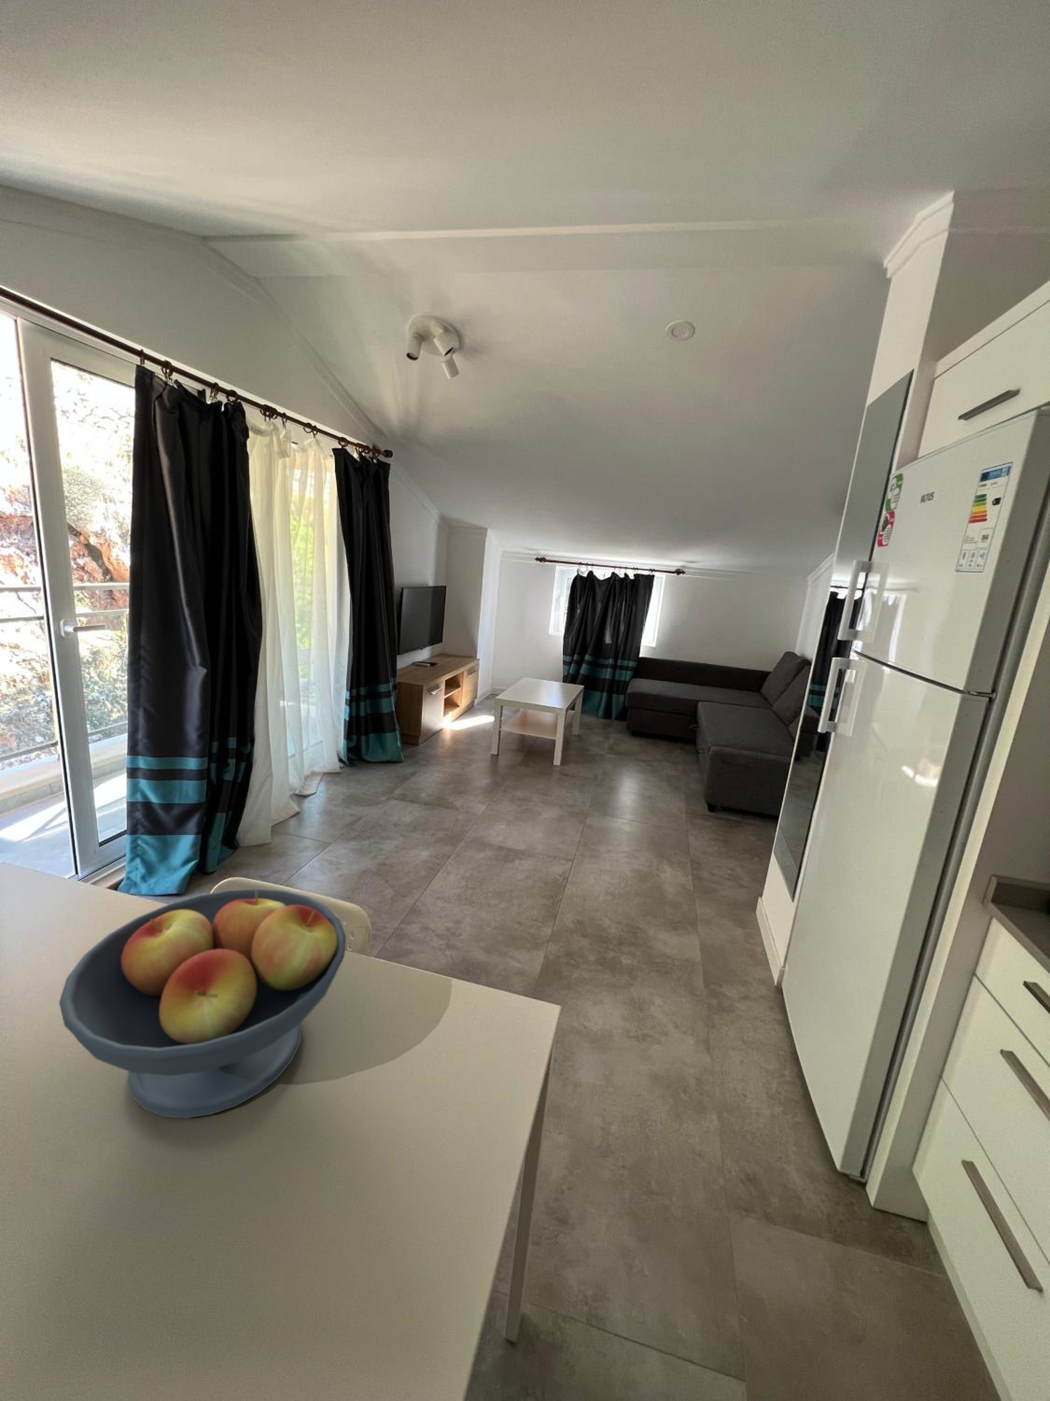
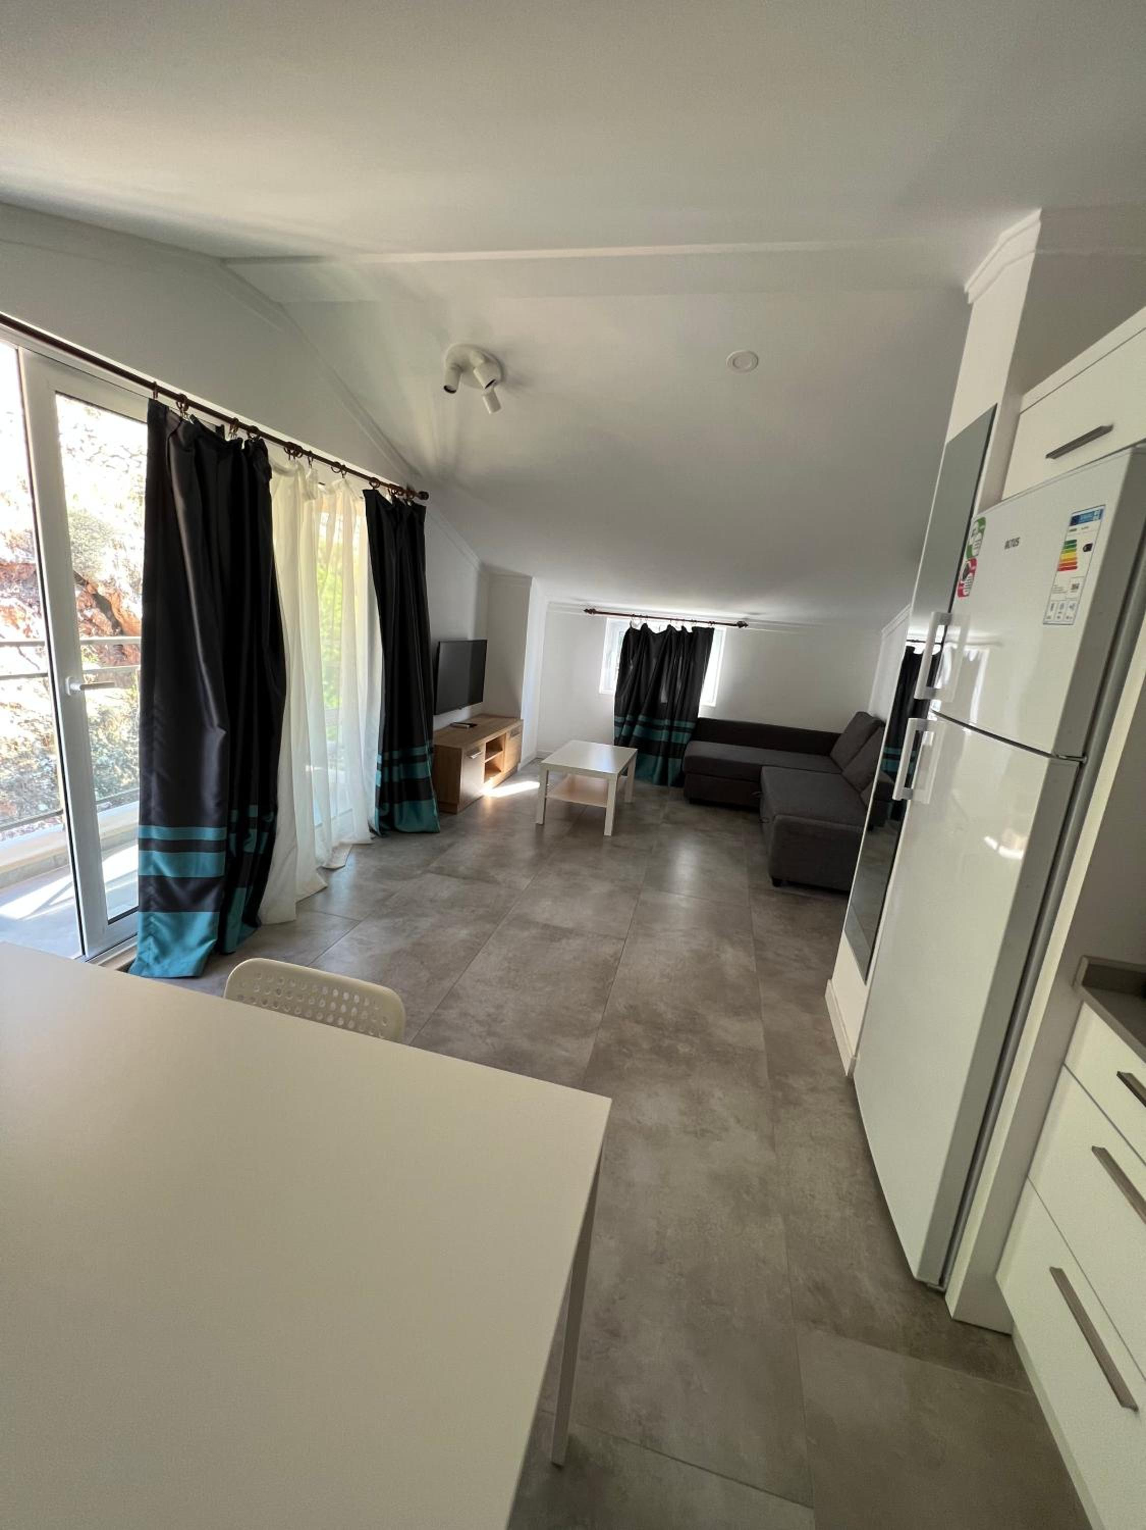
- fruit bowl (218, 985)
